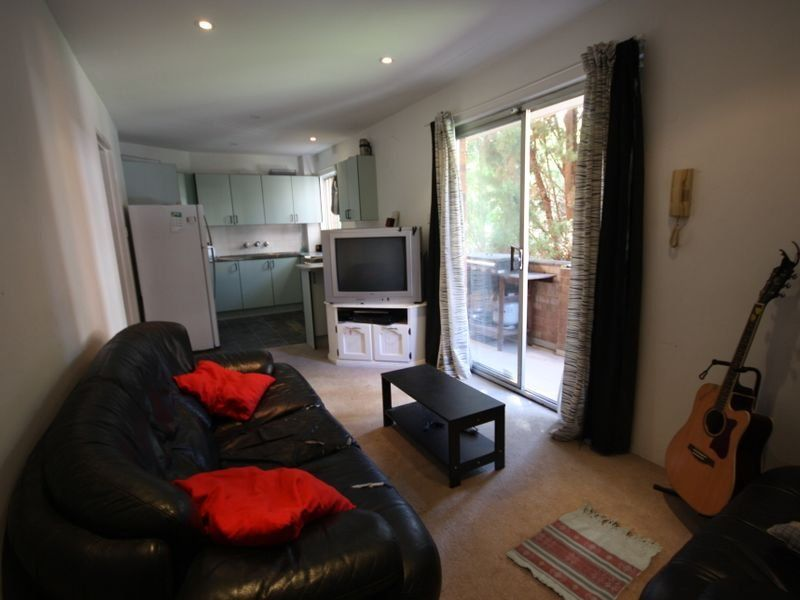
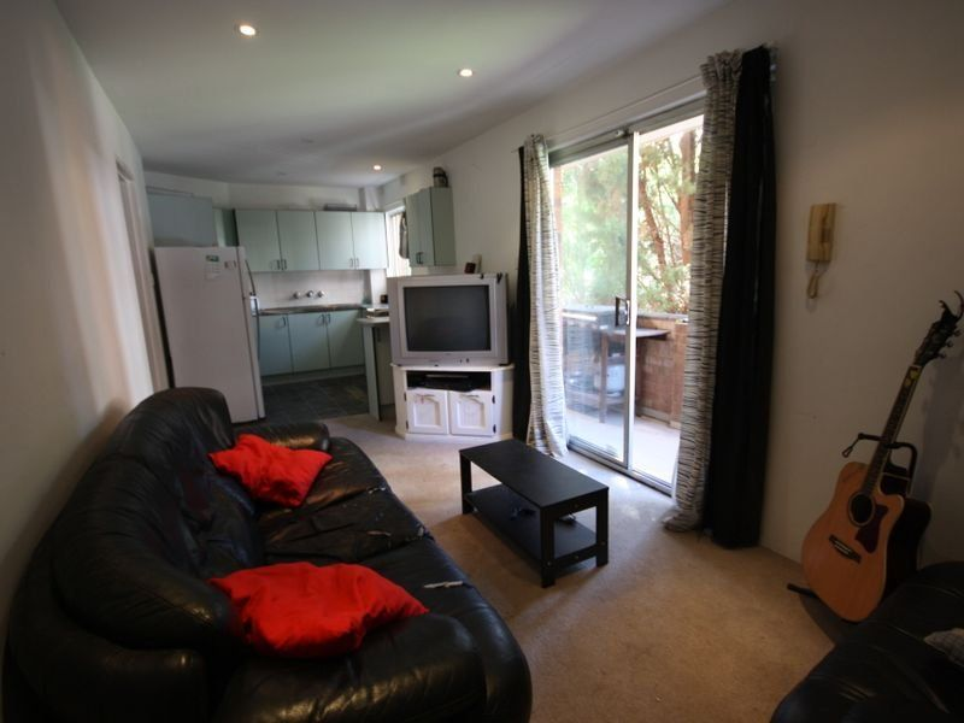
- rug (586, 547)
